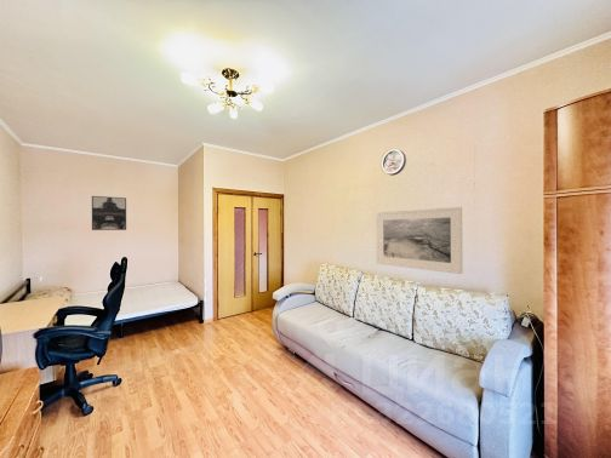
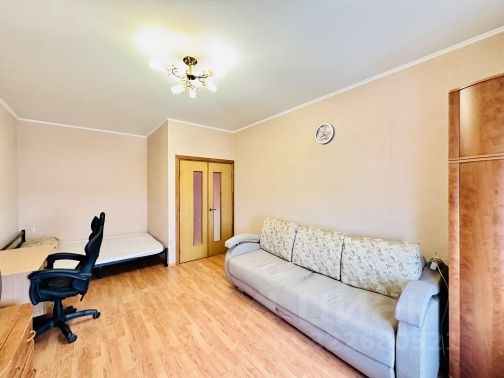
- wall art (109, 213)
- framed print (413, 239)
